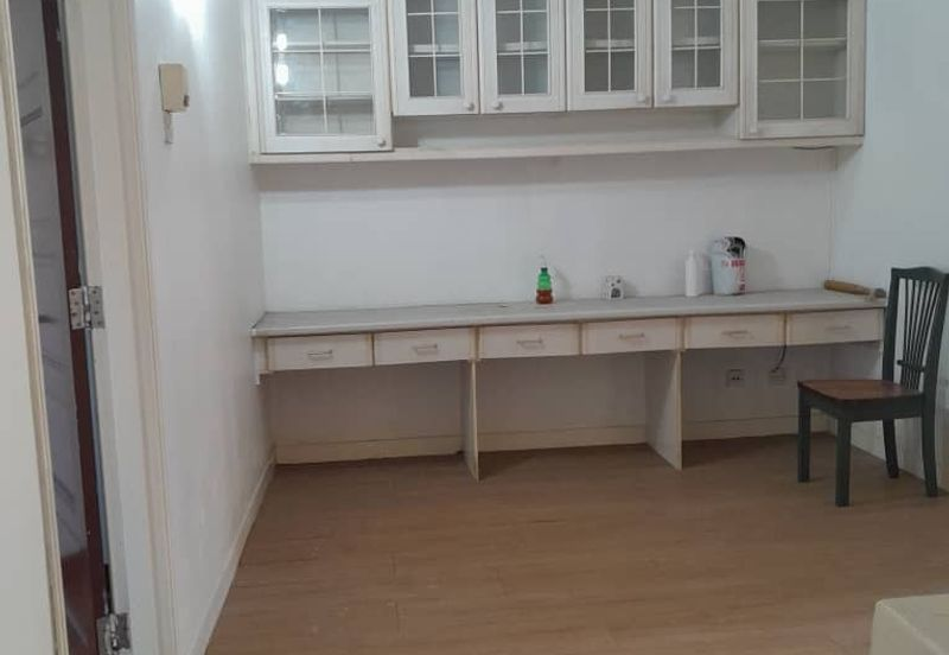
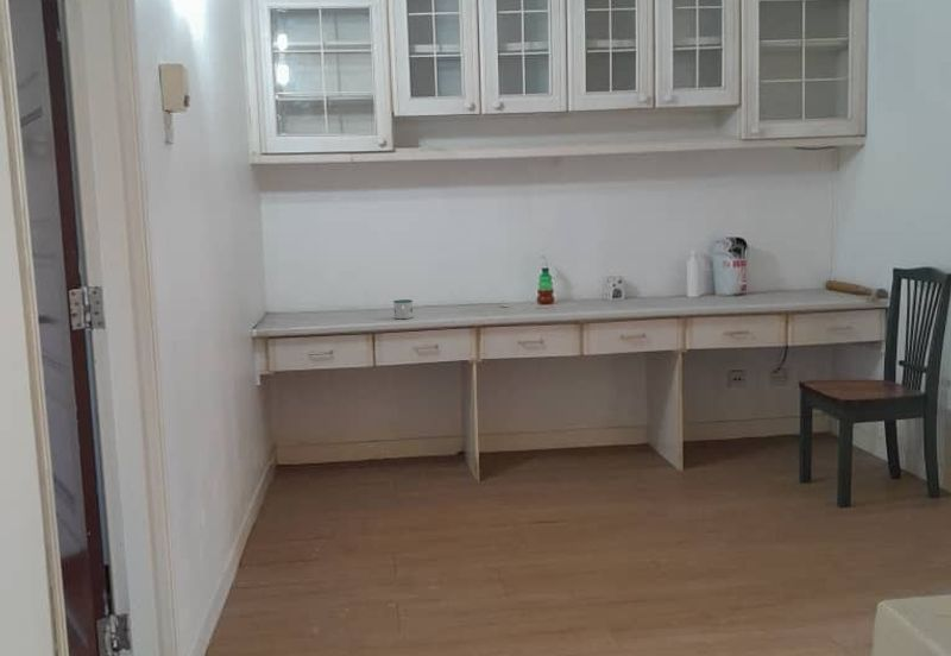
+ mug (403, 309)
